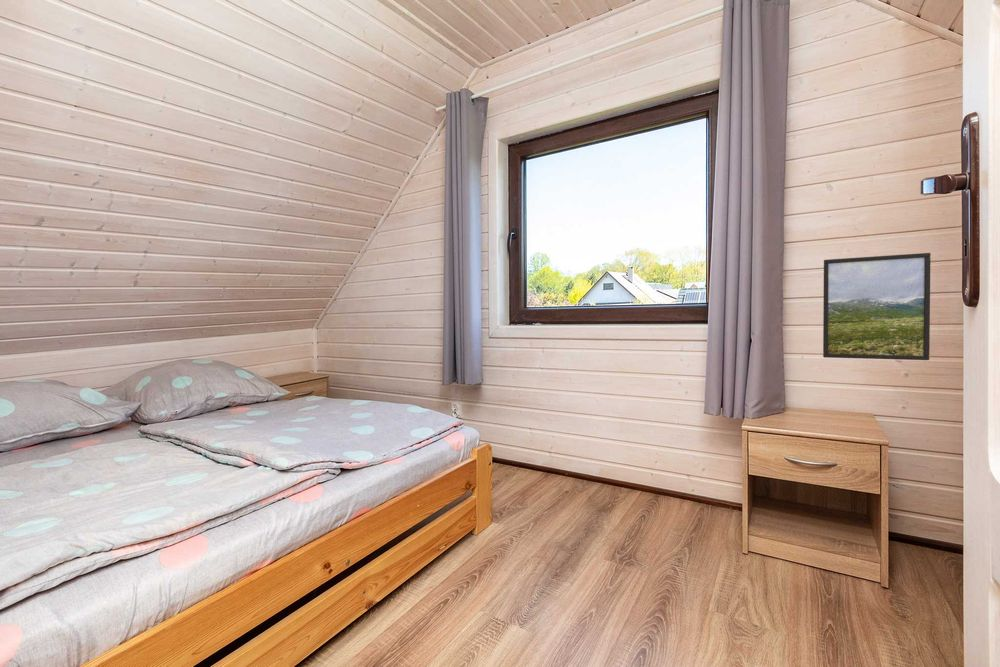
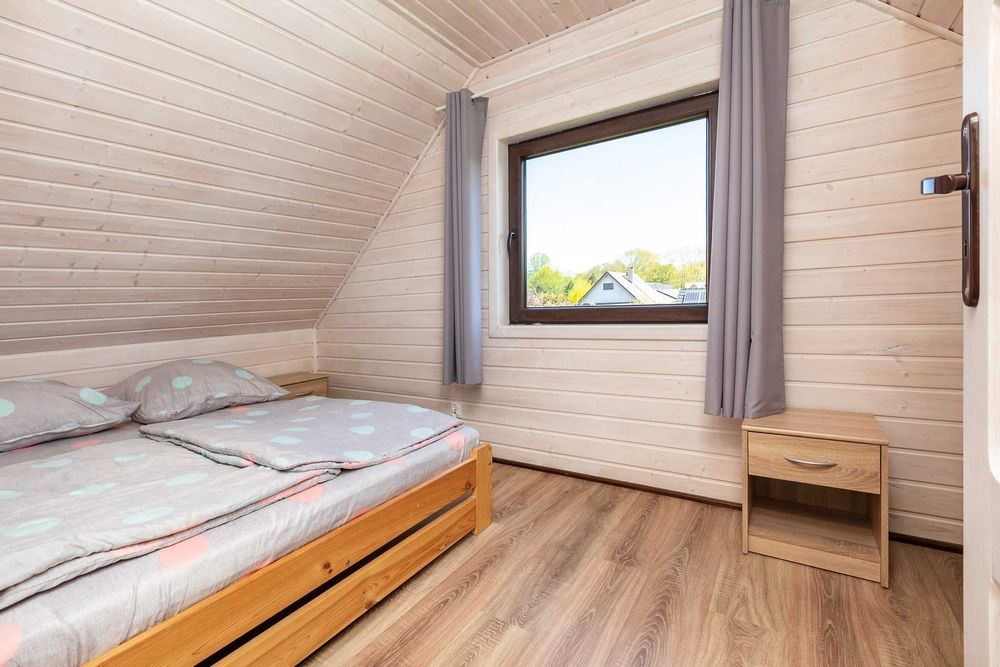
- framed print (873, 307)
